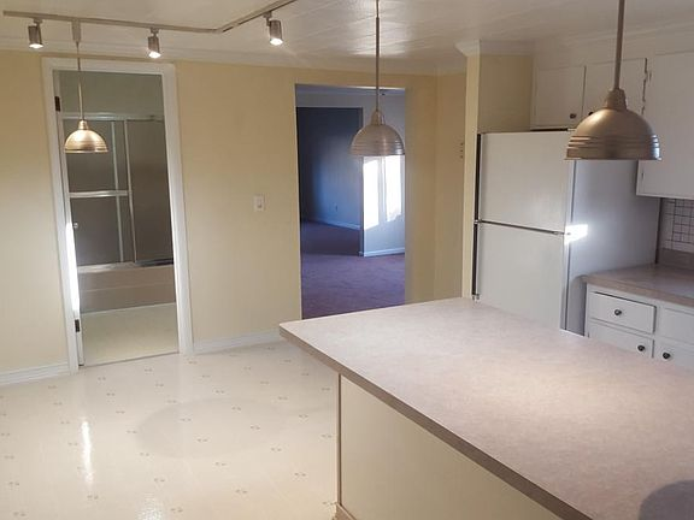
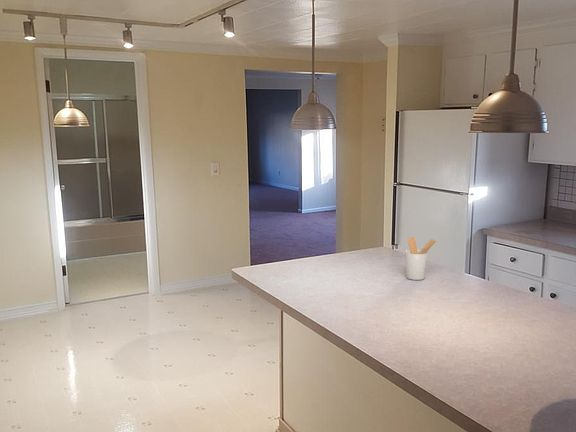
+ utensil holder (421, 258)
